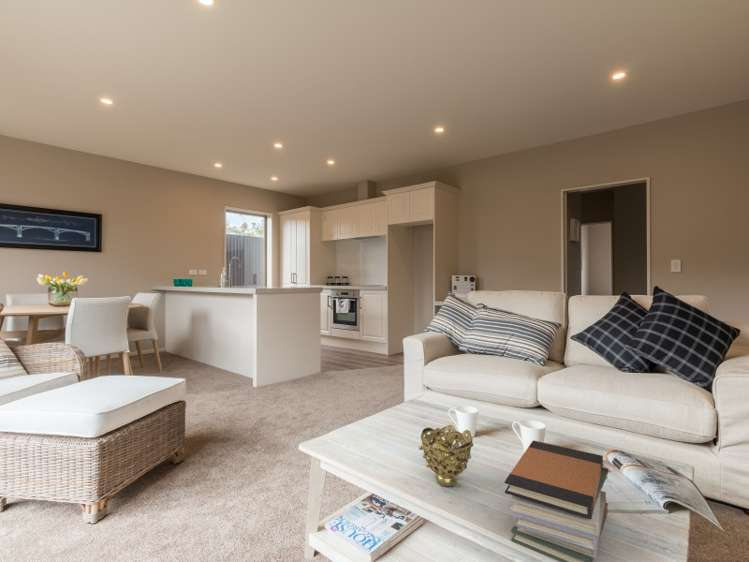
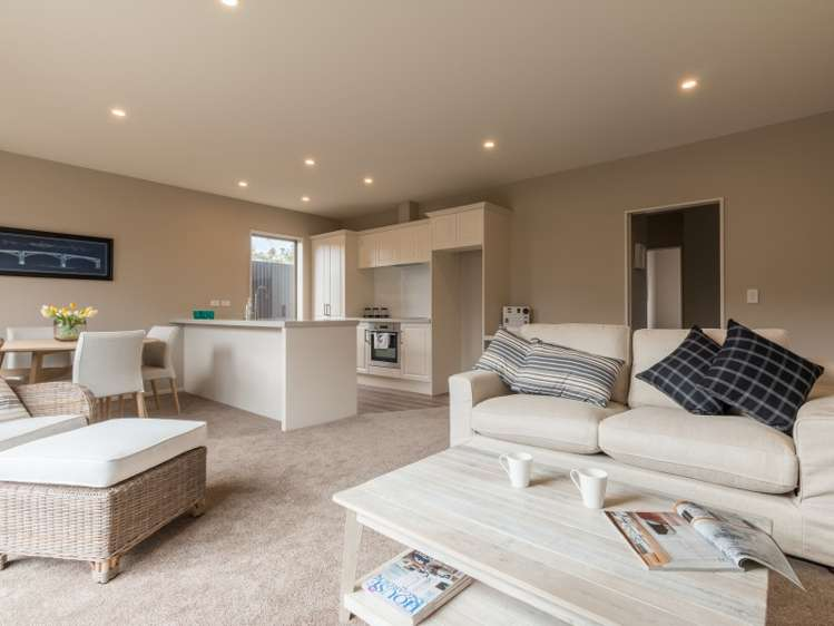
- decorative bowl (446, 457)
- book stack (559, 497)
